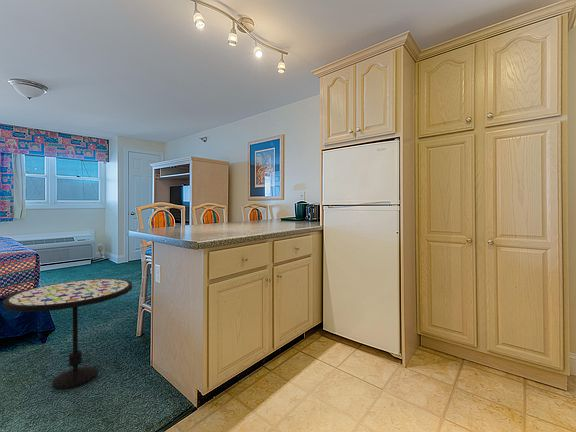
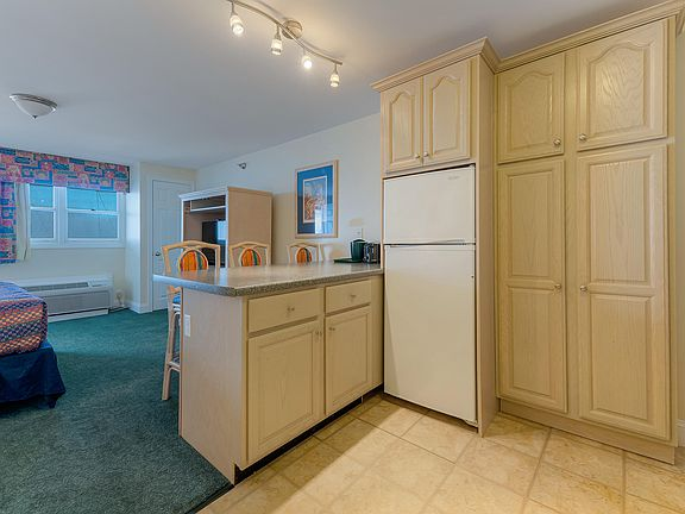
- side table (75, 334)
